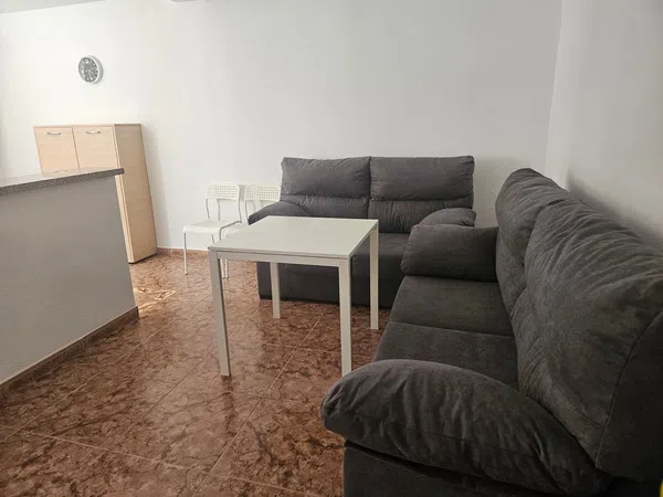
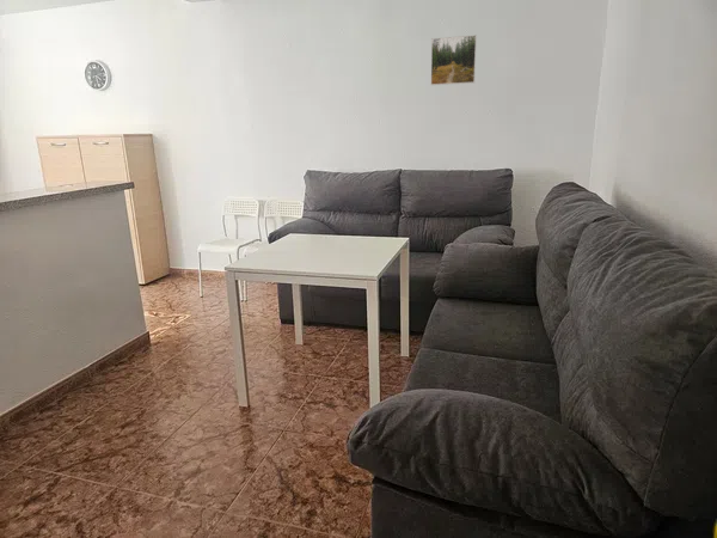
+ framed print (453, 60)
